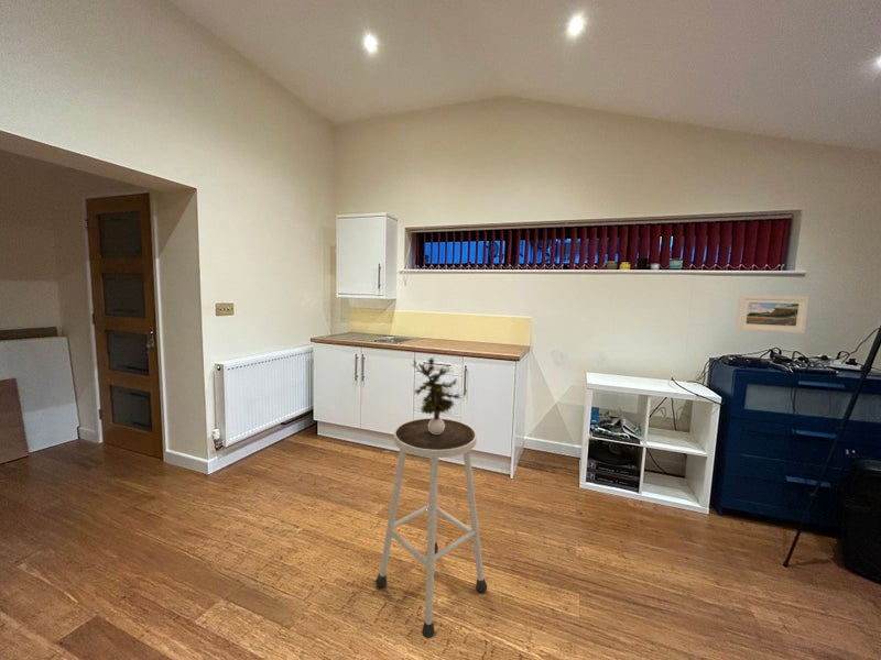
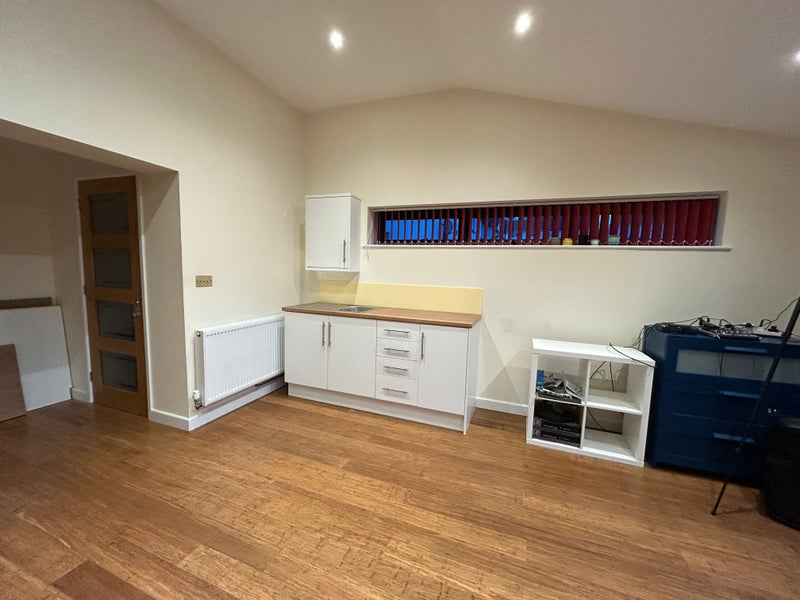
- stool (433, 510)
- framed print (771, 314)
- potted plant (432, 393)
